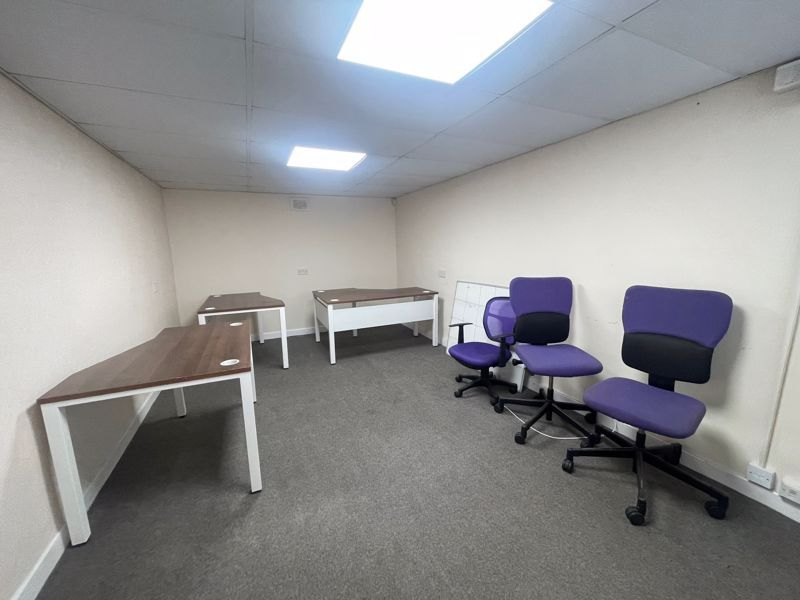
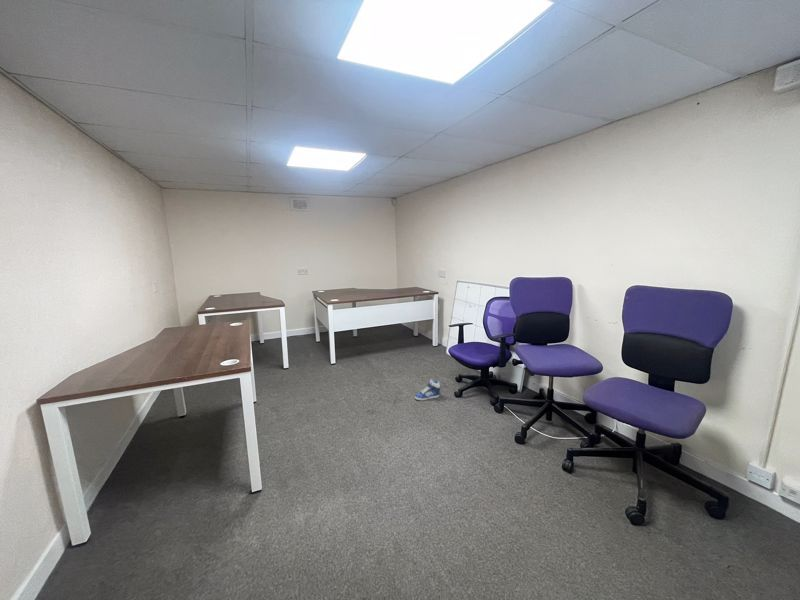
+ sneaker (427, 388)
